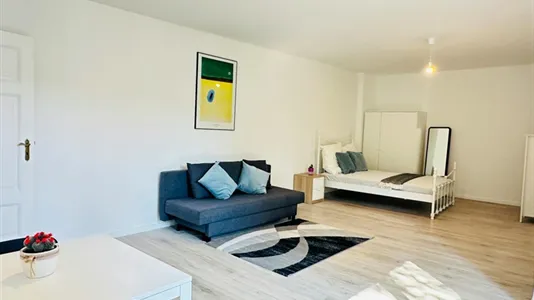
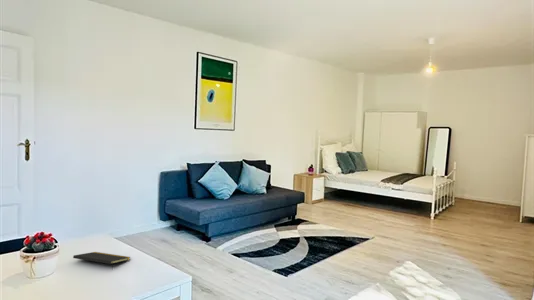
+ notepad (102, 257)
